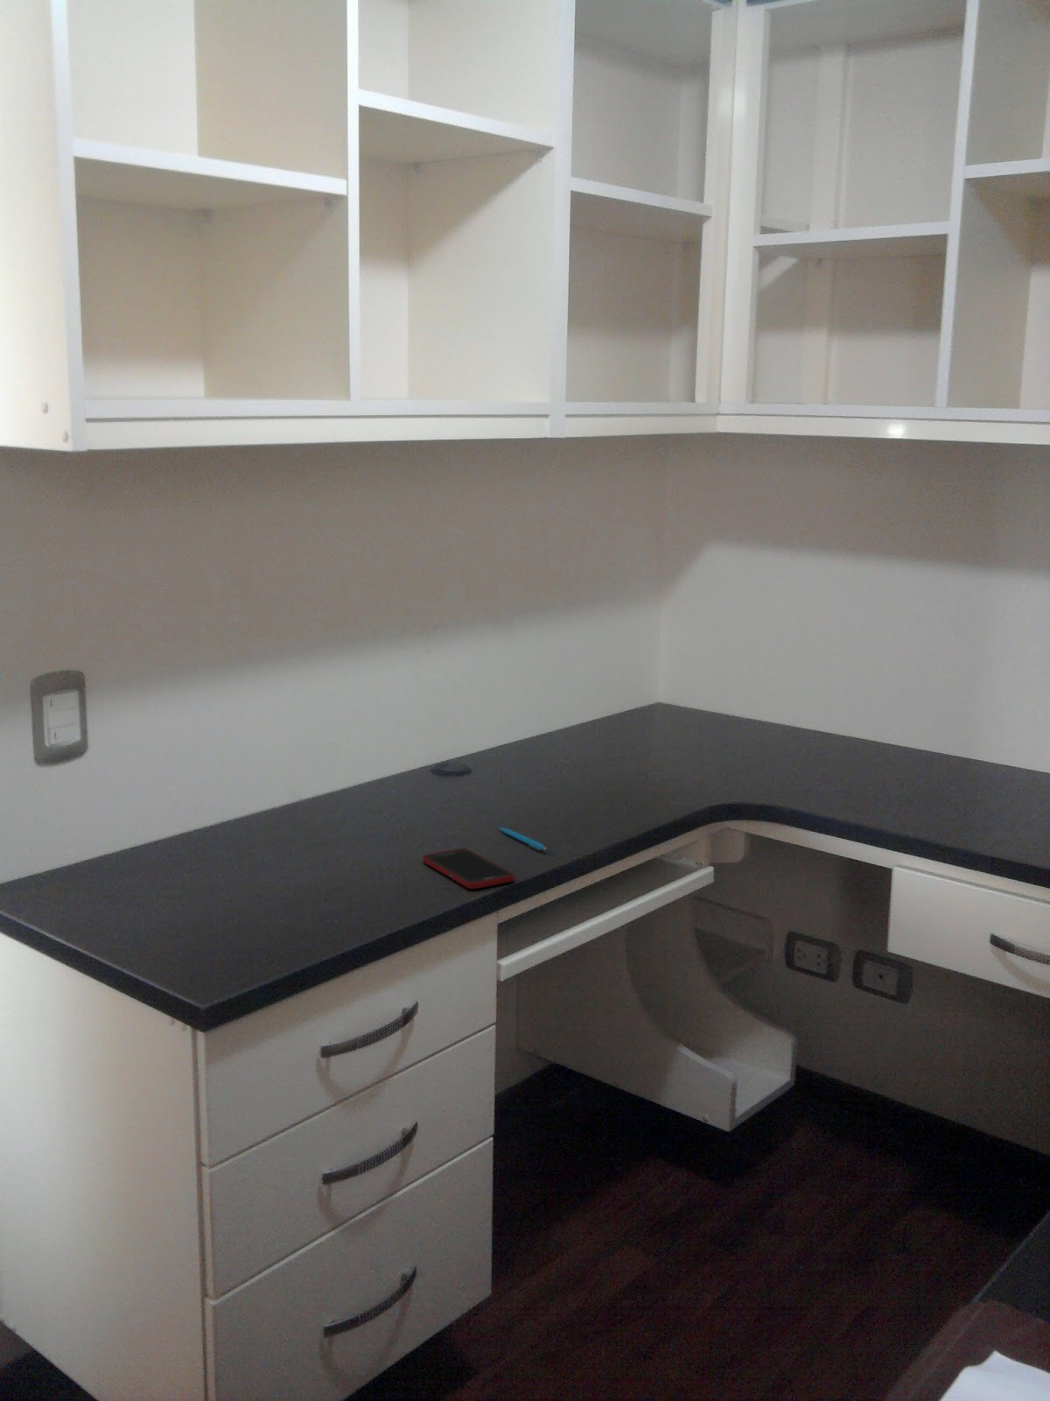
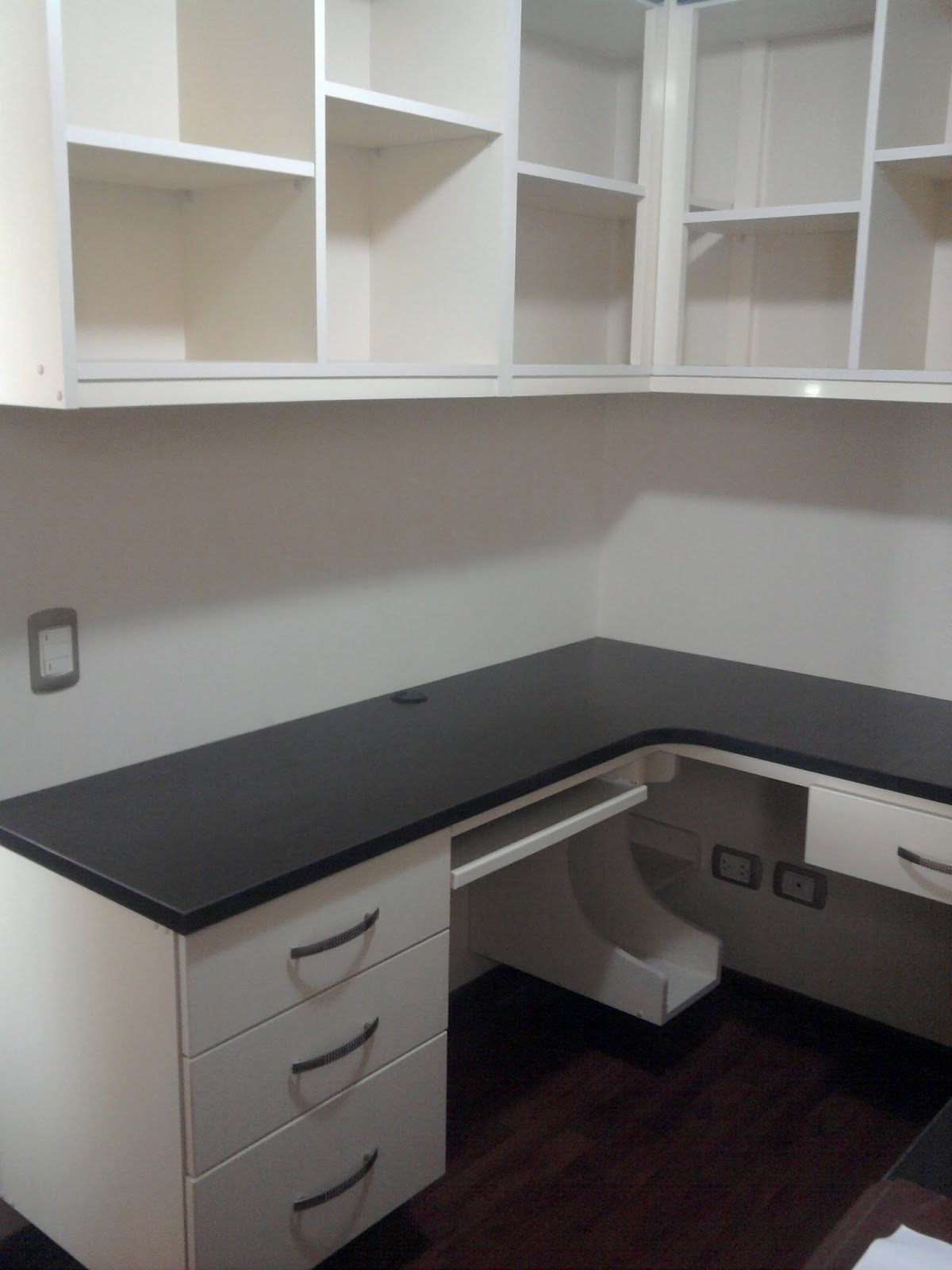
- cell phone (468, 868)
- pen (522, 837)
